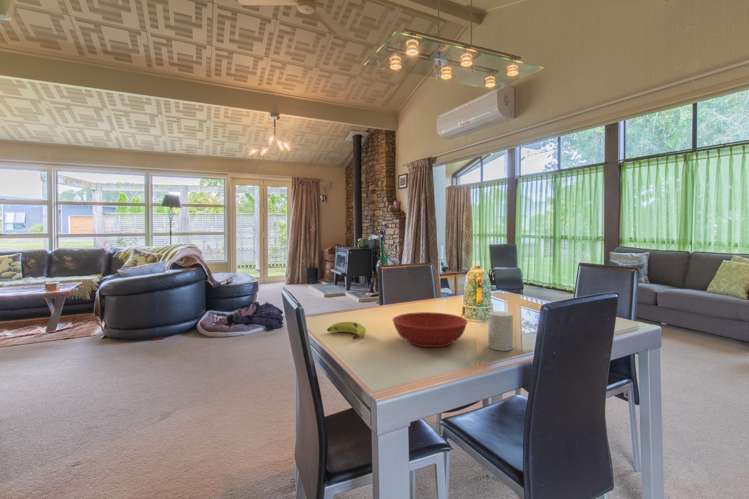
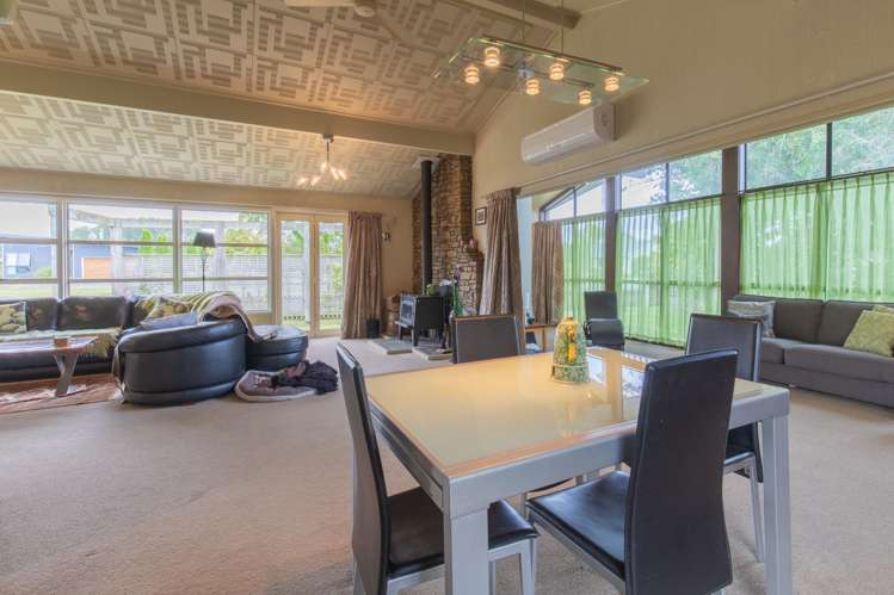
- bowl (429, 329)
- cup (500, 330)
- banana (345, 329)
